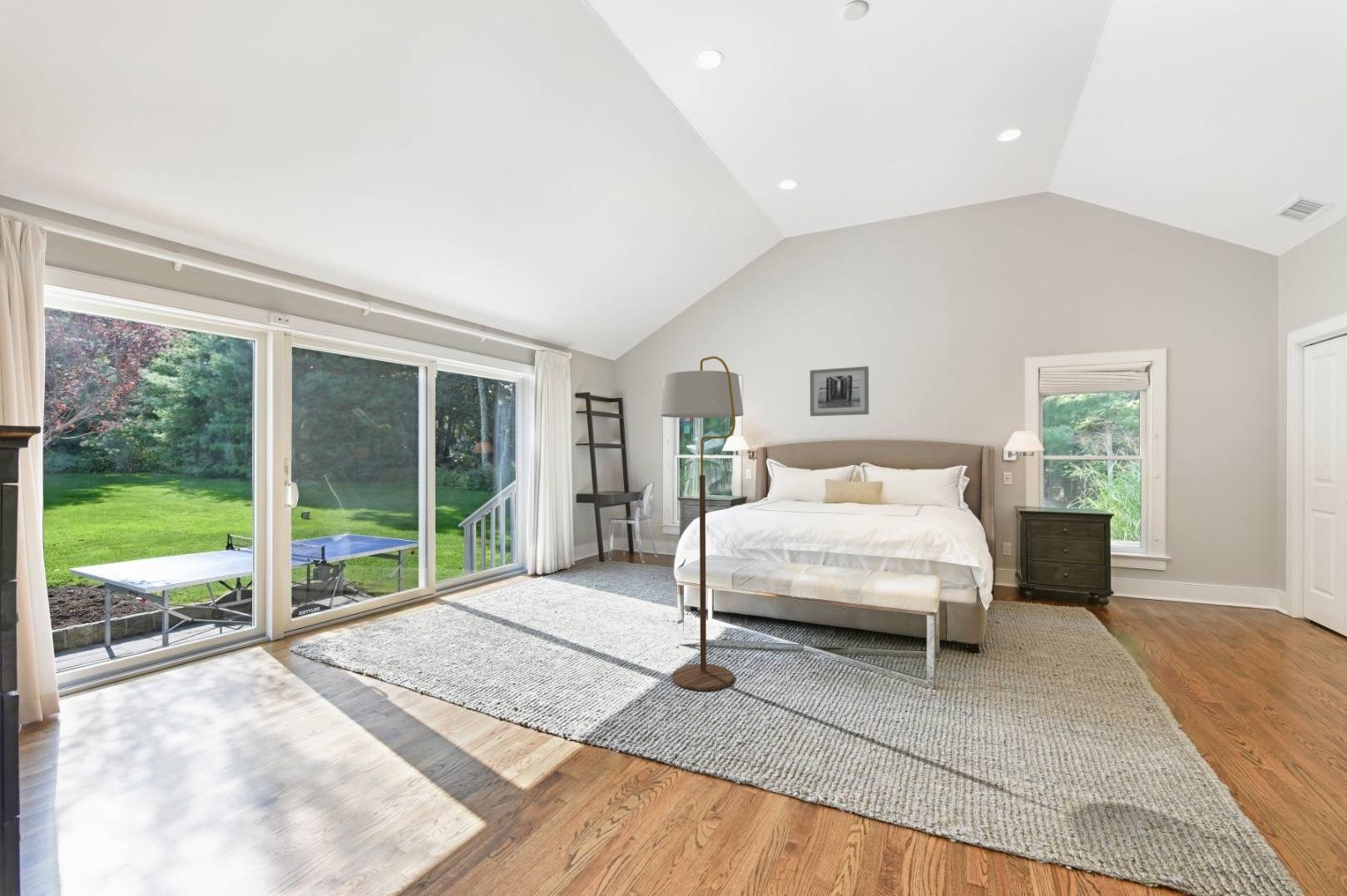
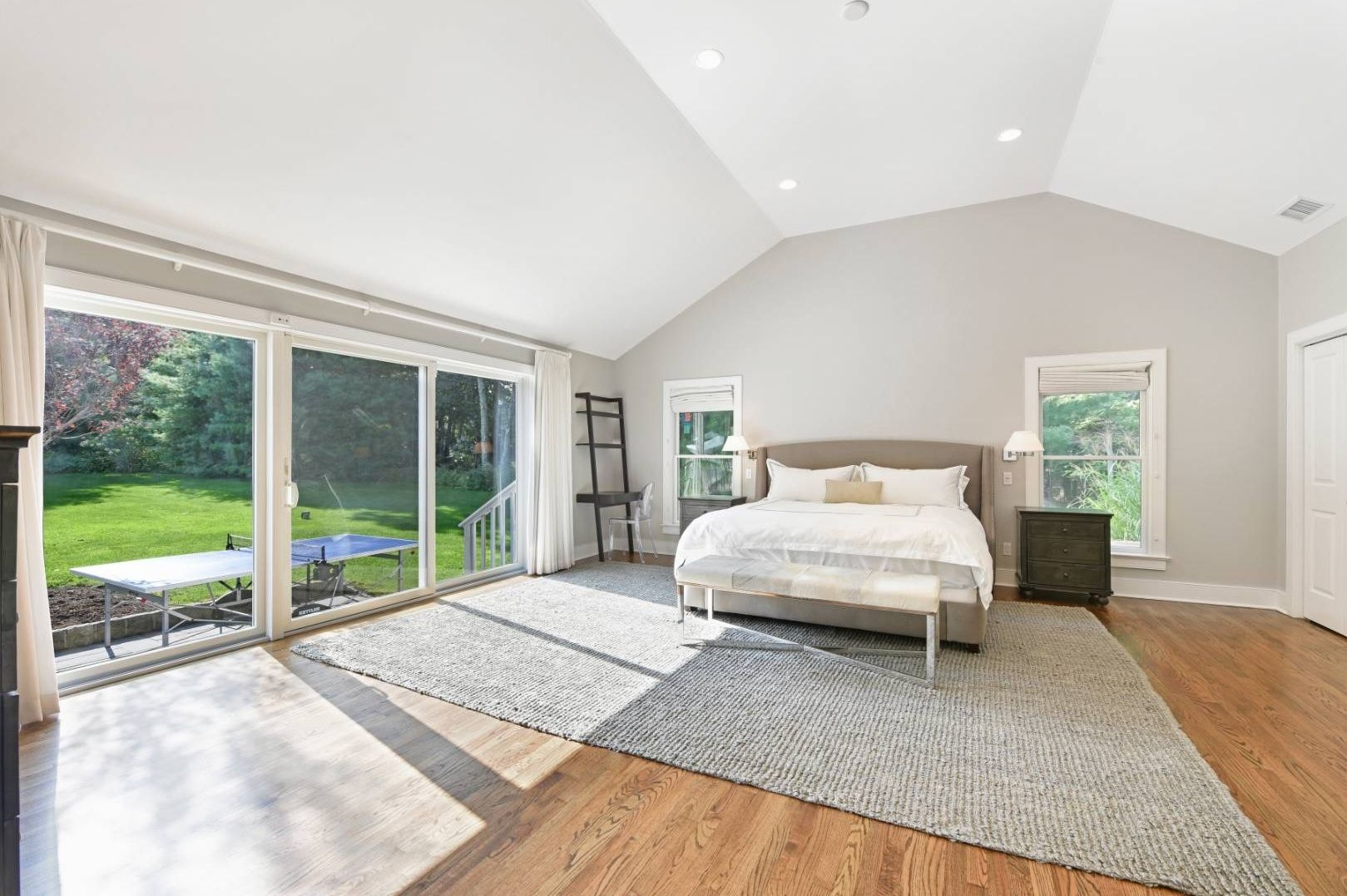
- floor lamp (705, 518)
- wall art (839, 392)
